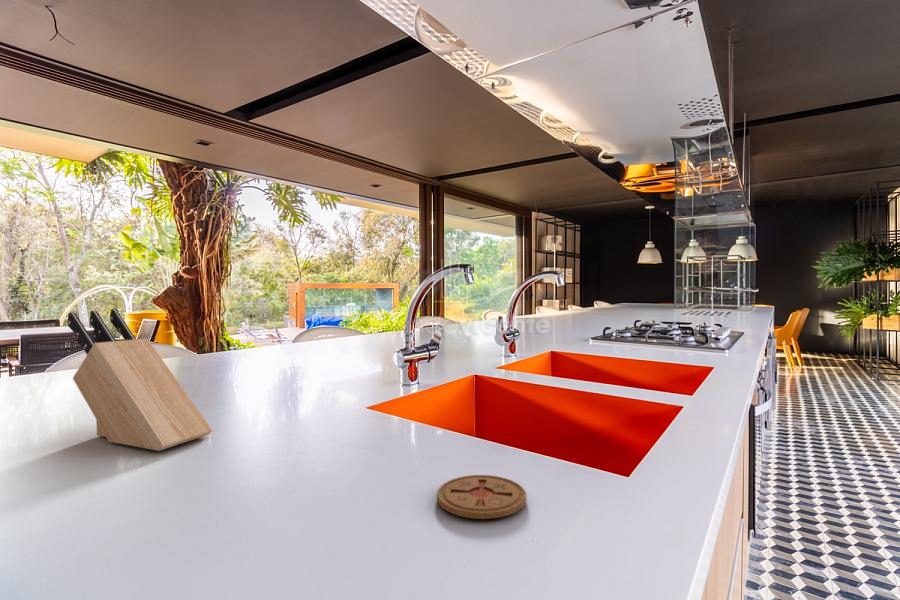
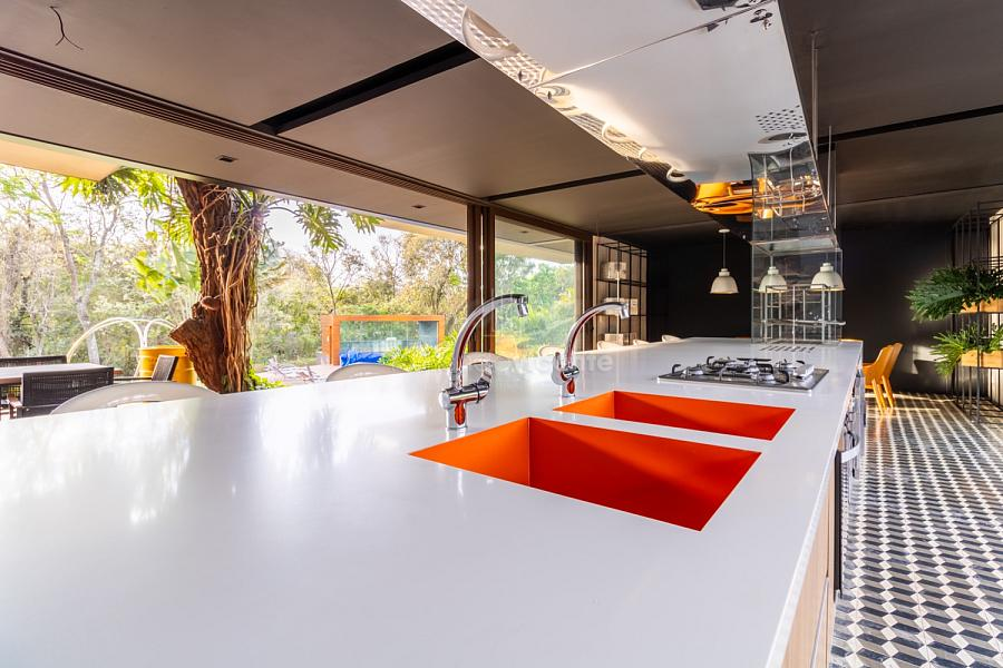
- knife block (133, 372)
- coaster (481, 494)
